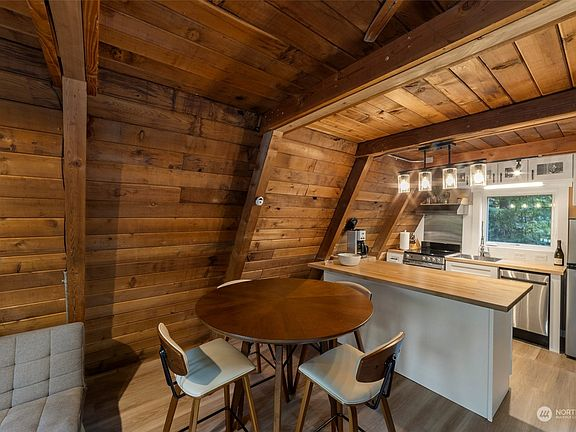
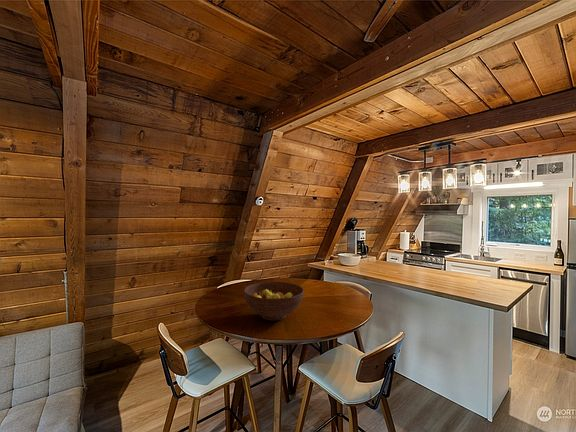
+ fruit bowl (273, 303)
